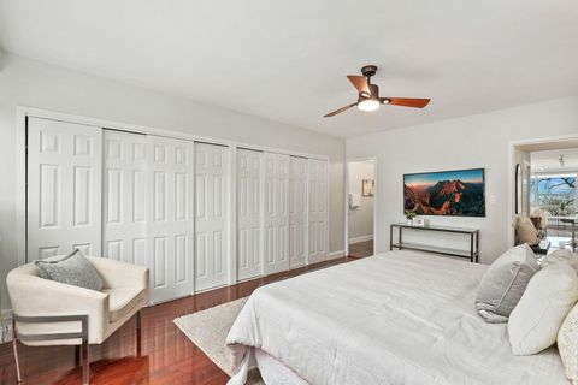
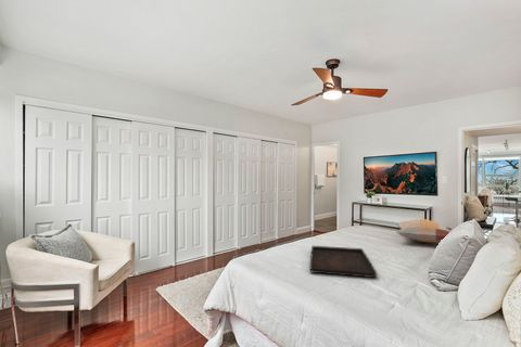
+ serving tray (339, 259)
+ decorative pillow (424, 230)
